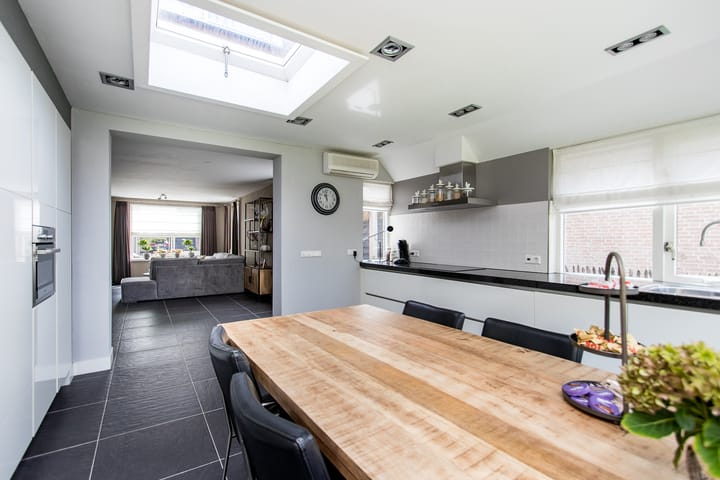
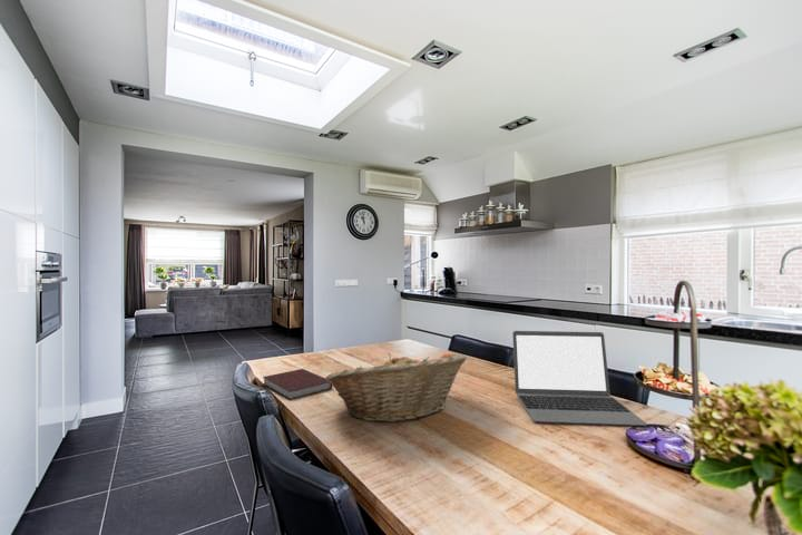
+ fruit basket (398, 378)
+ laptop (571, 372)
+ notebook (296, 382)
